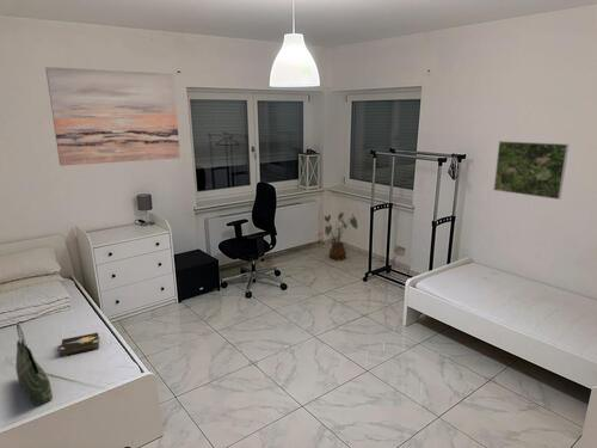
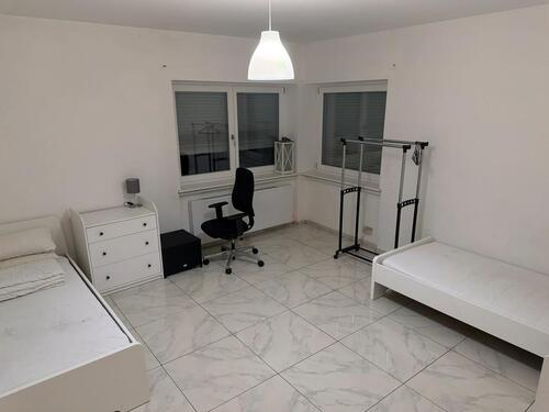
- tote bag (29, 357)
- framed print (528, 168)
- hardback book (80, 343)
- wall art (119, 117)
- house plant (338, 237)
